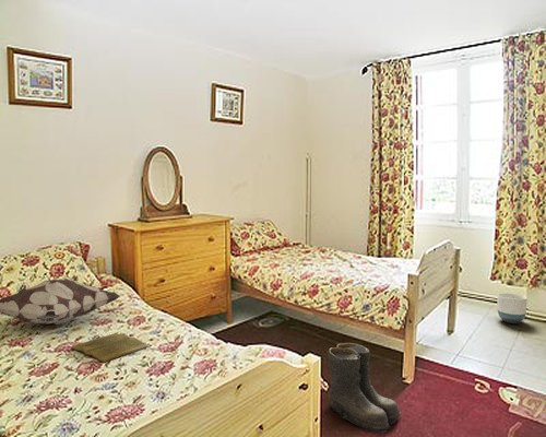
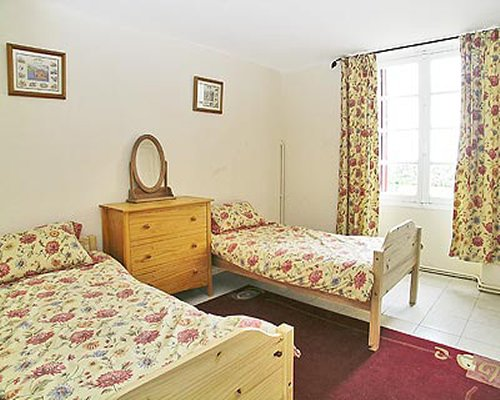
- book (109, 344)
- decorative pillow (56, 302)
- planter (511, 309)
- boots (361, 382)
